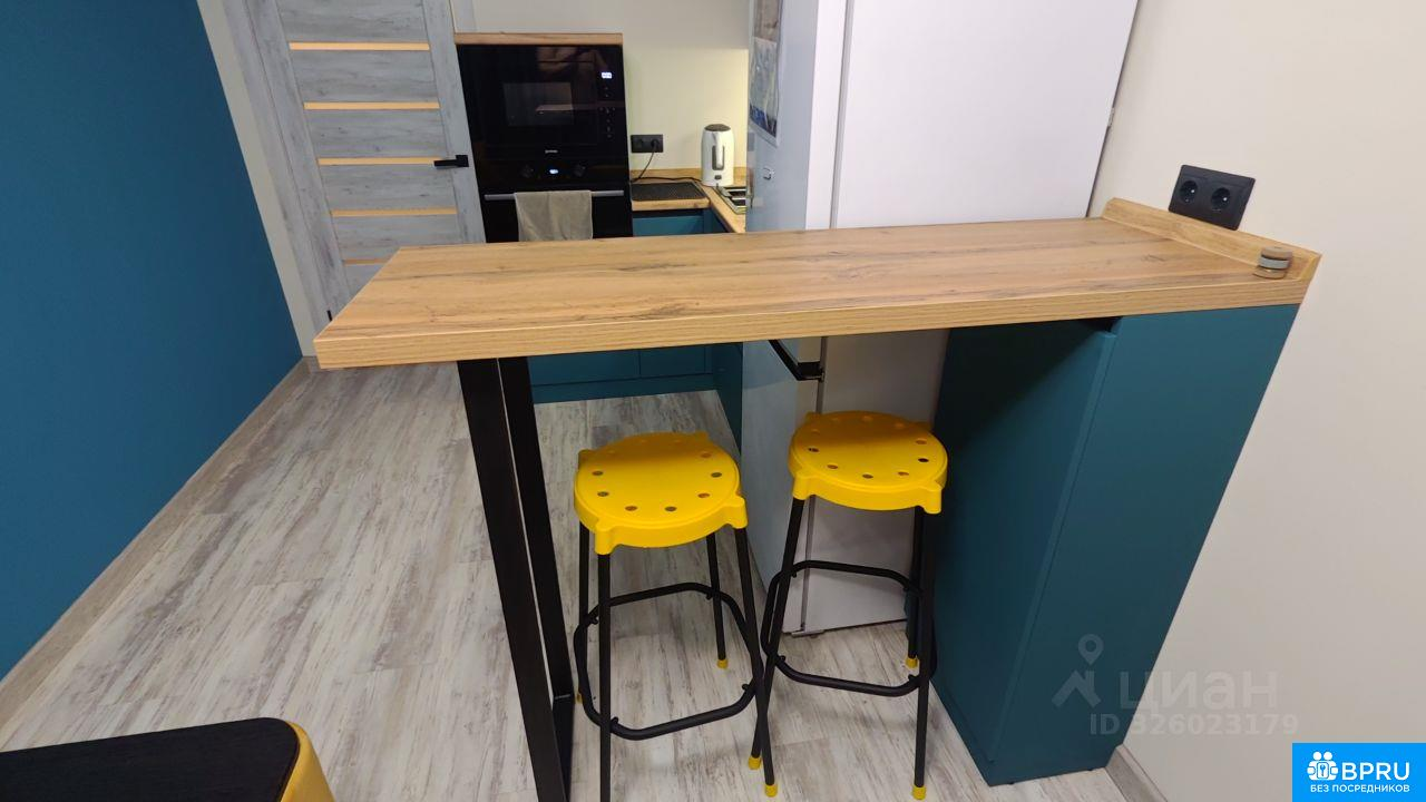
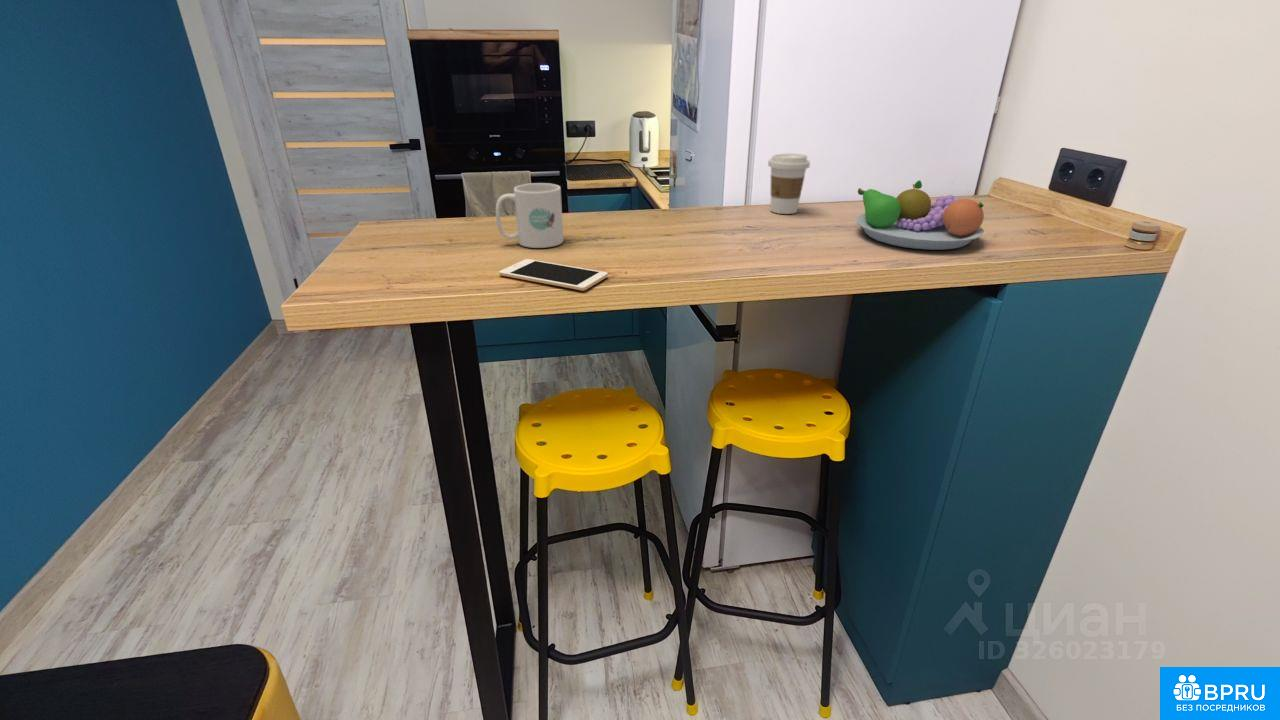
+ coffee cup (786, 183)
+ cell phone (553, 273)
+ mug (529, 215)
+ fruit bowl (916, 211)
